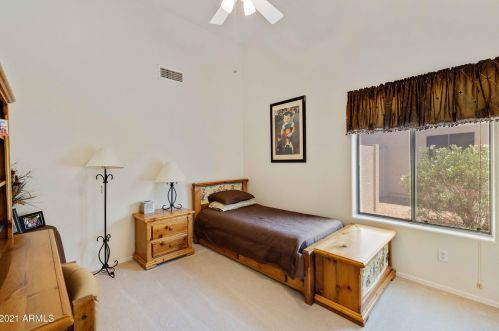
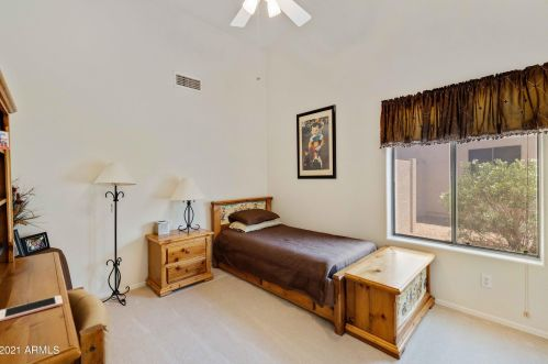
+ cell phone (30, 307)
